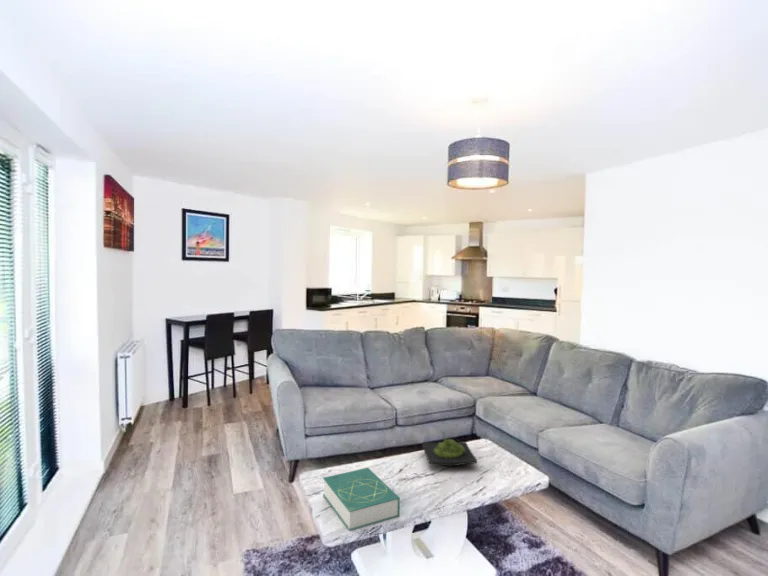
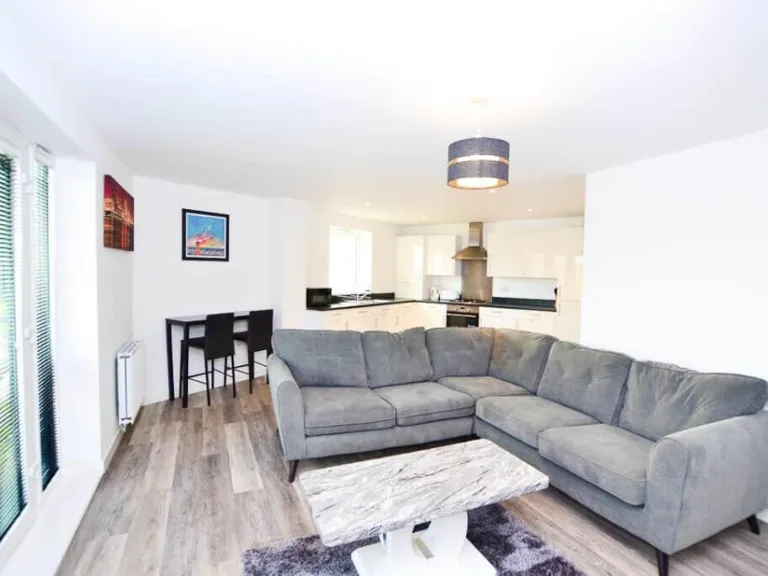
- book (359, 496)
- wasabi (448, 449)
